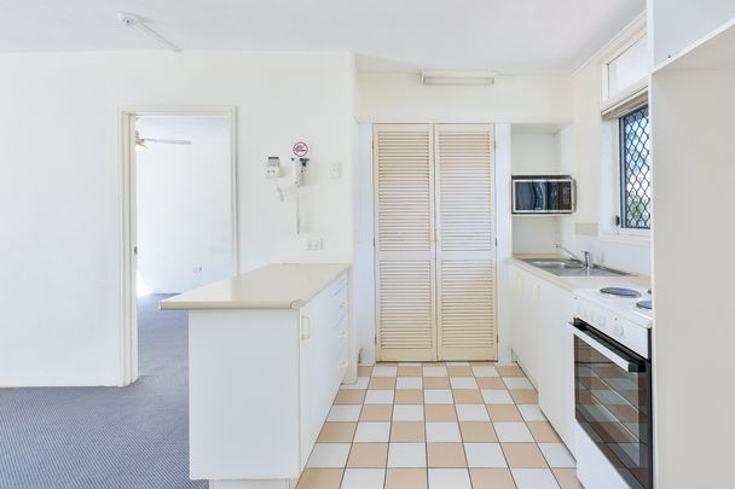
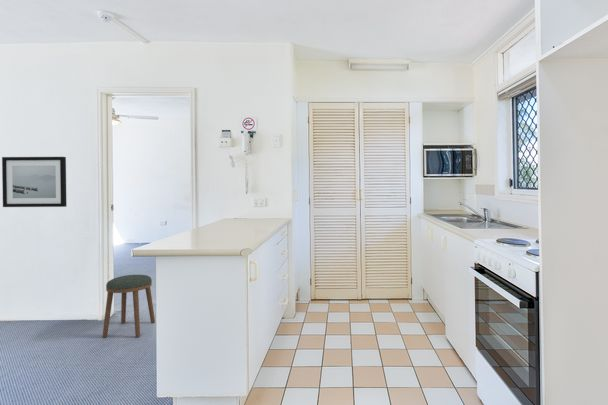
+ stool (133, 303)
+ wall art (34, 182)
